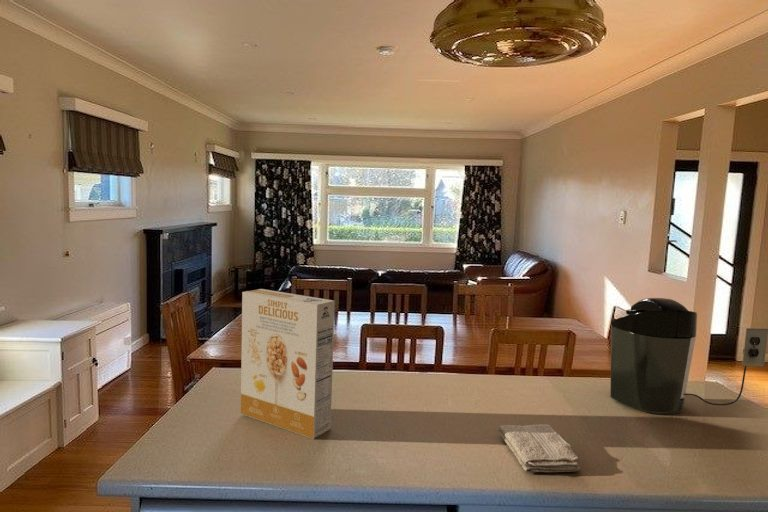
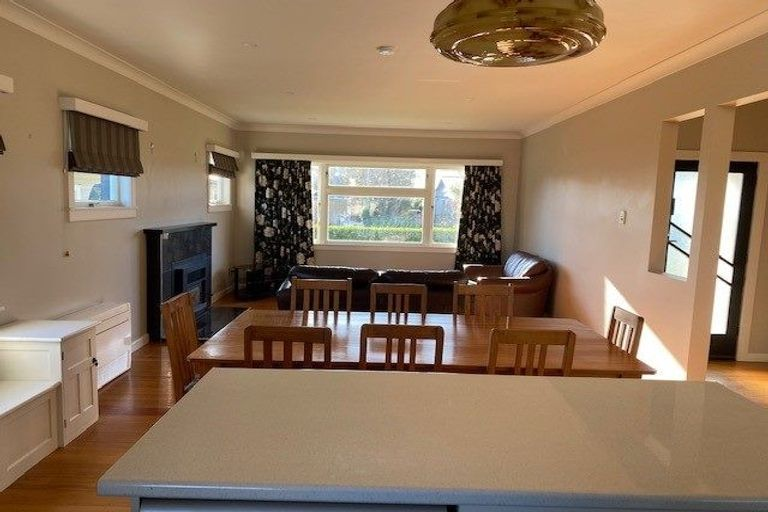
- washcloth (537, 445)
- coffee maker (673, 351)
- cereal box (285, 359)
